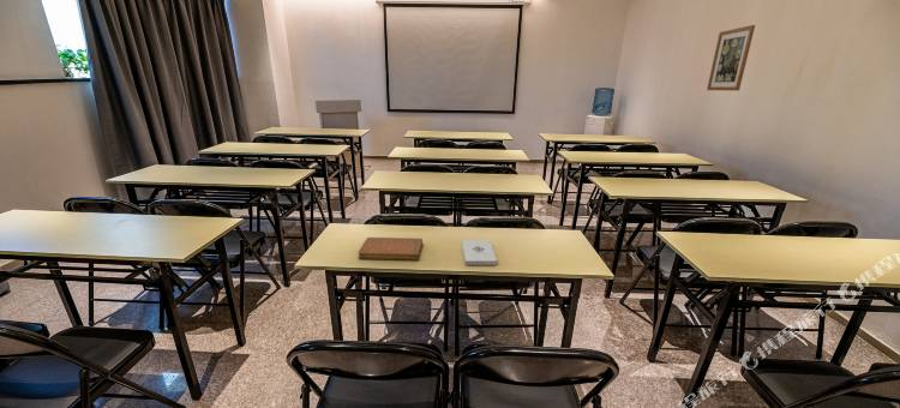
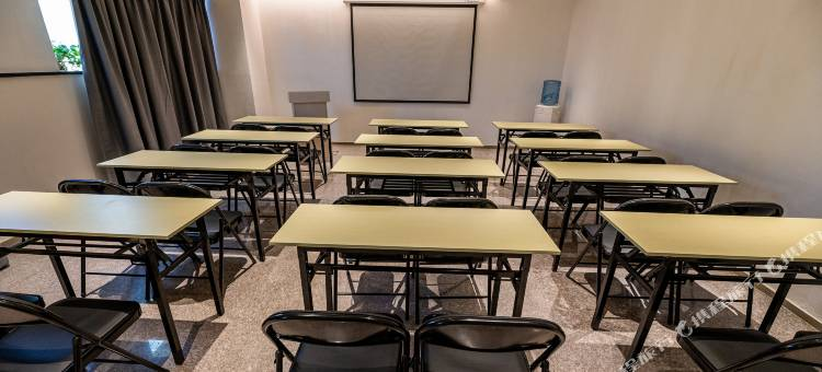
- notepad (478, 251)
- wall art (728, 60)
- notebook (391, 247)
